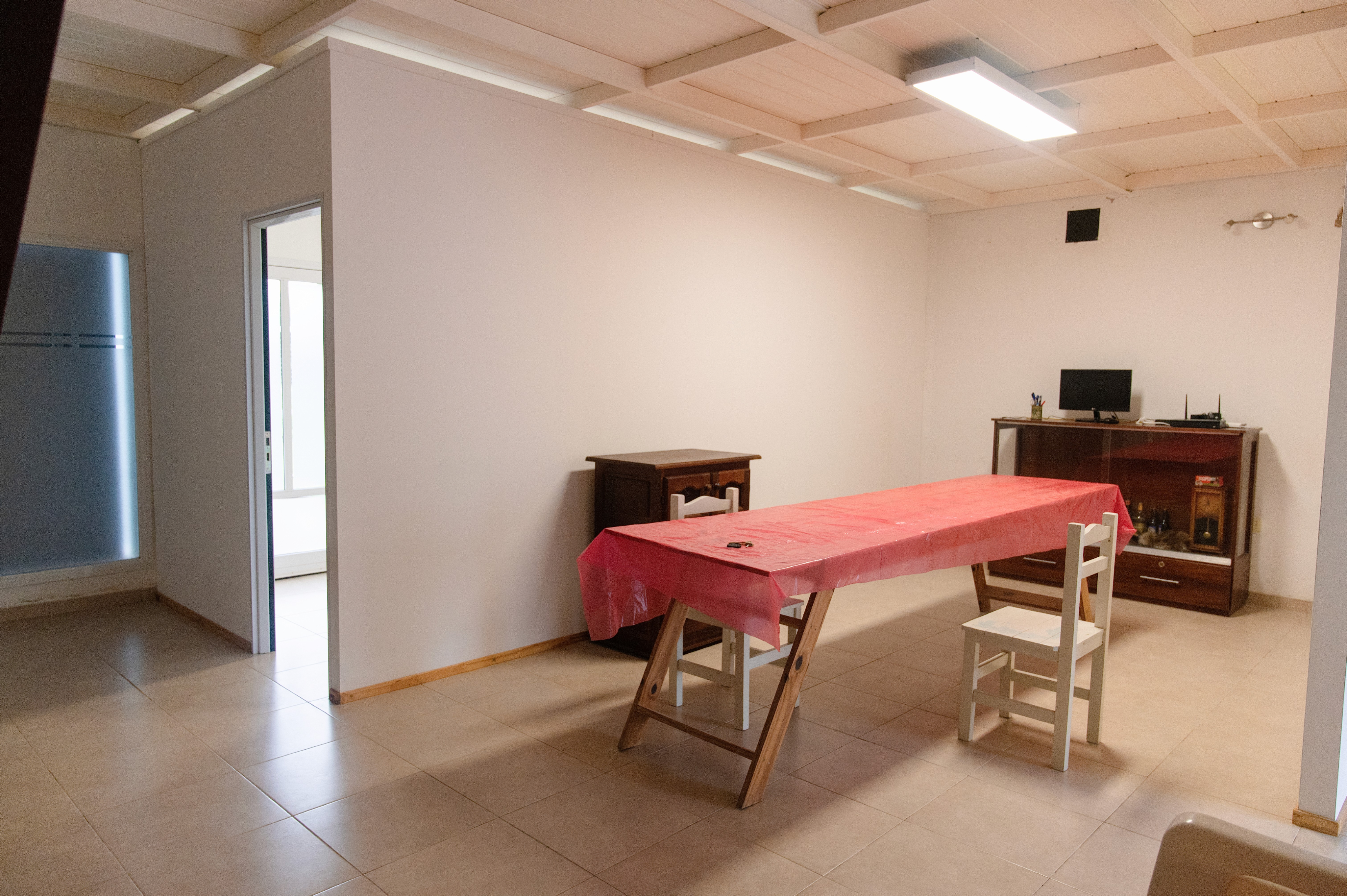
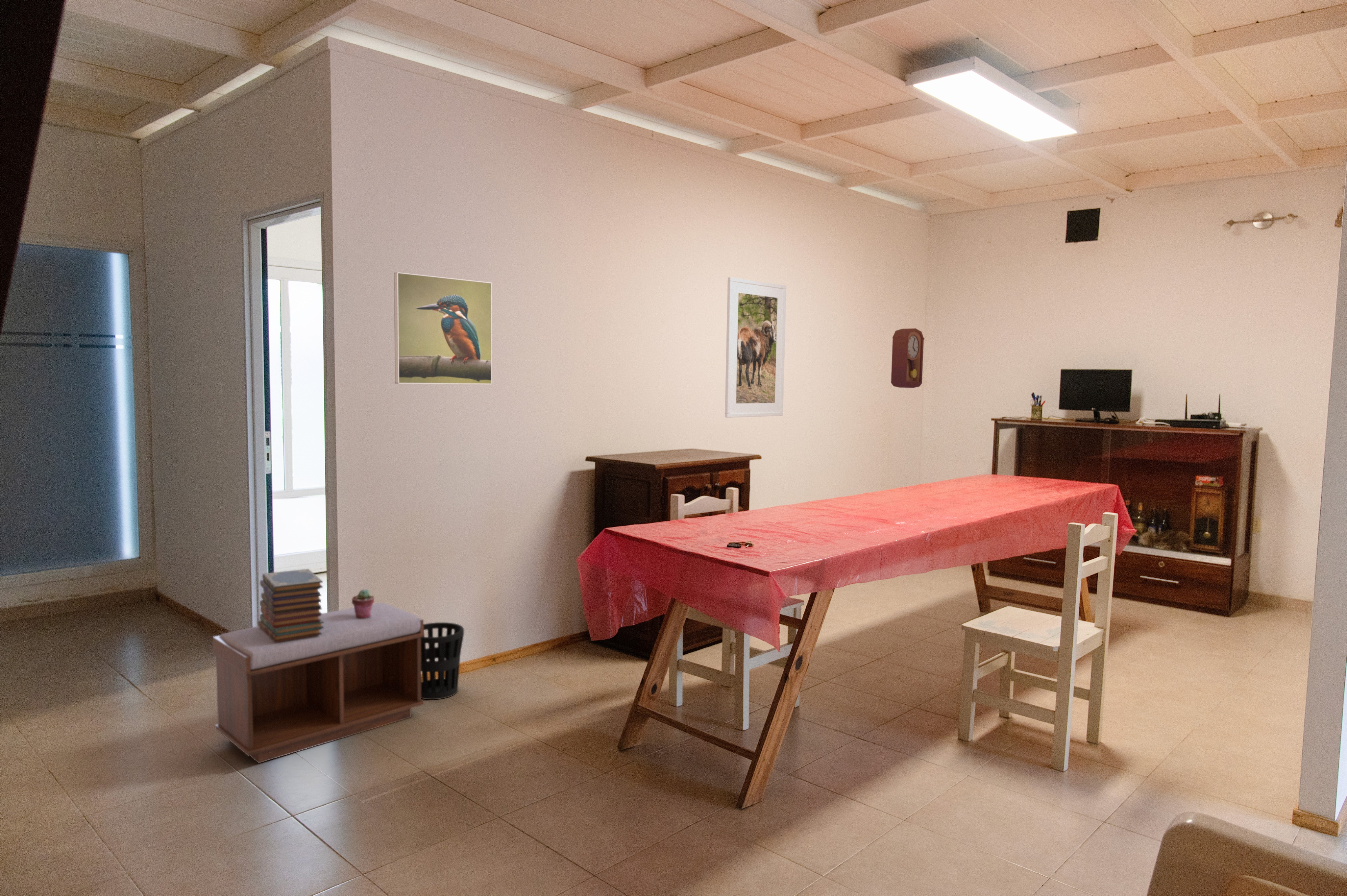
+ wastebasket (436, 661)
+ book stack (291, 604)
+ potted succulent (363, 602)
+ bench (324, 675)
+ pendulum clock (908, 358)
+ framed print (445, 331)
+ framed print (756, 350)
